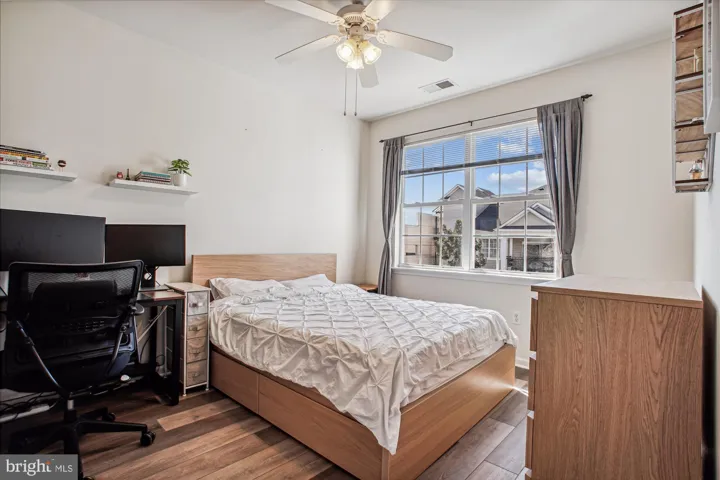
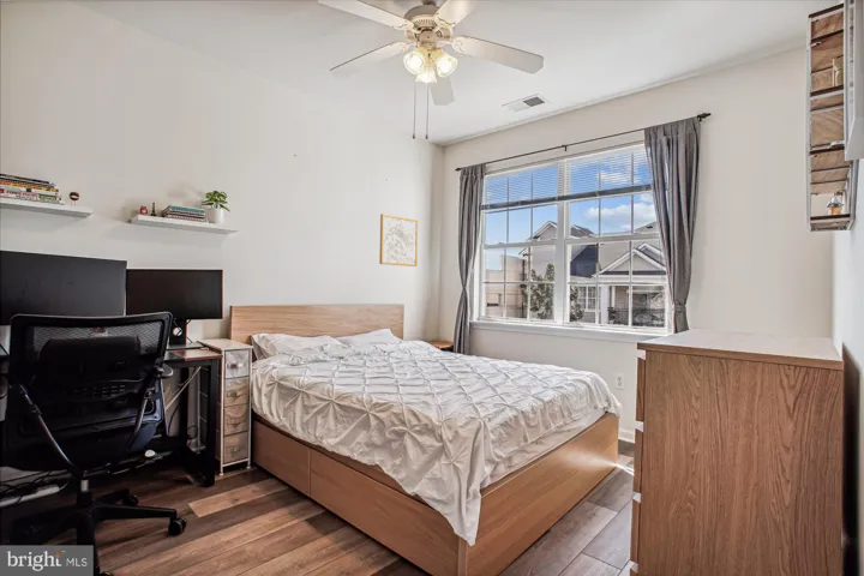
+ wall art (398, 241)
